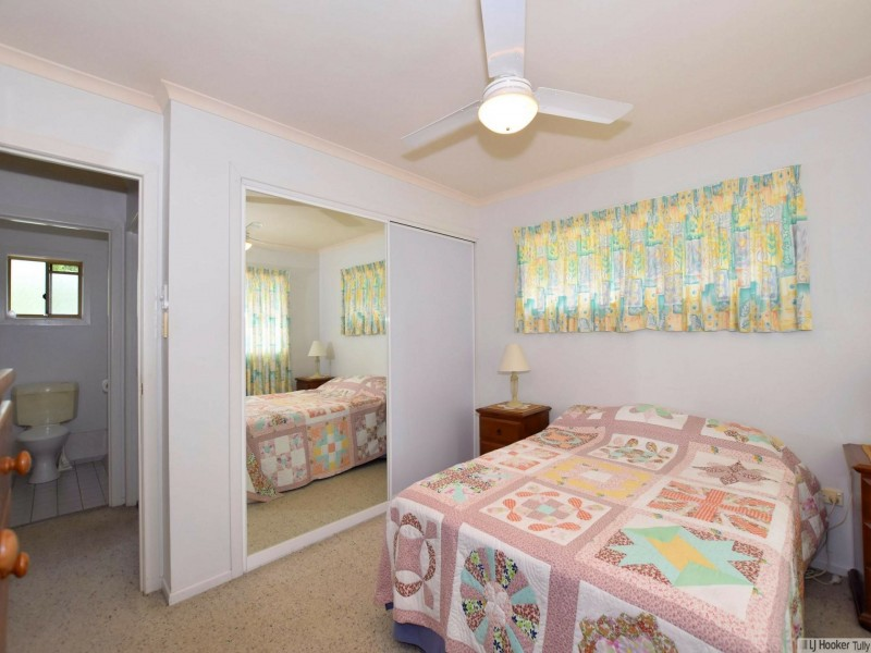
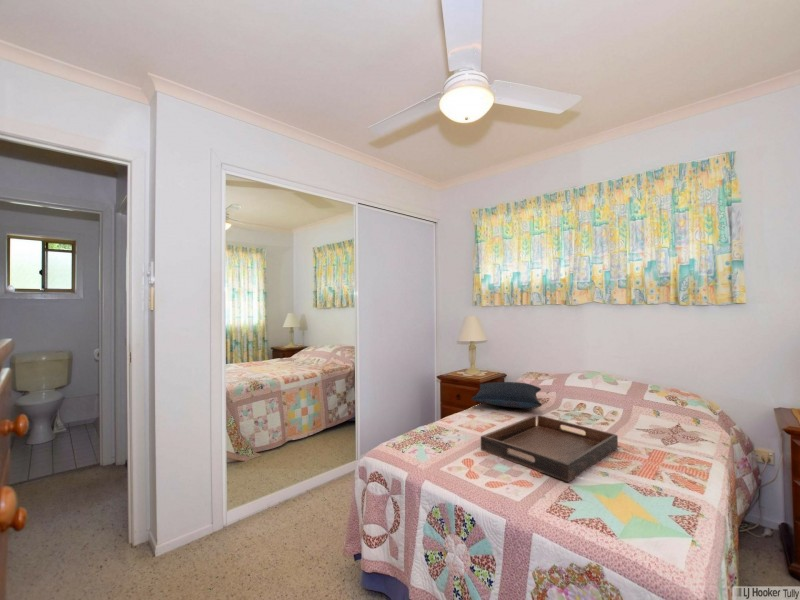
+ serving tray (549, 442)
+ pillow (507, 393)
